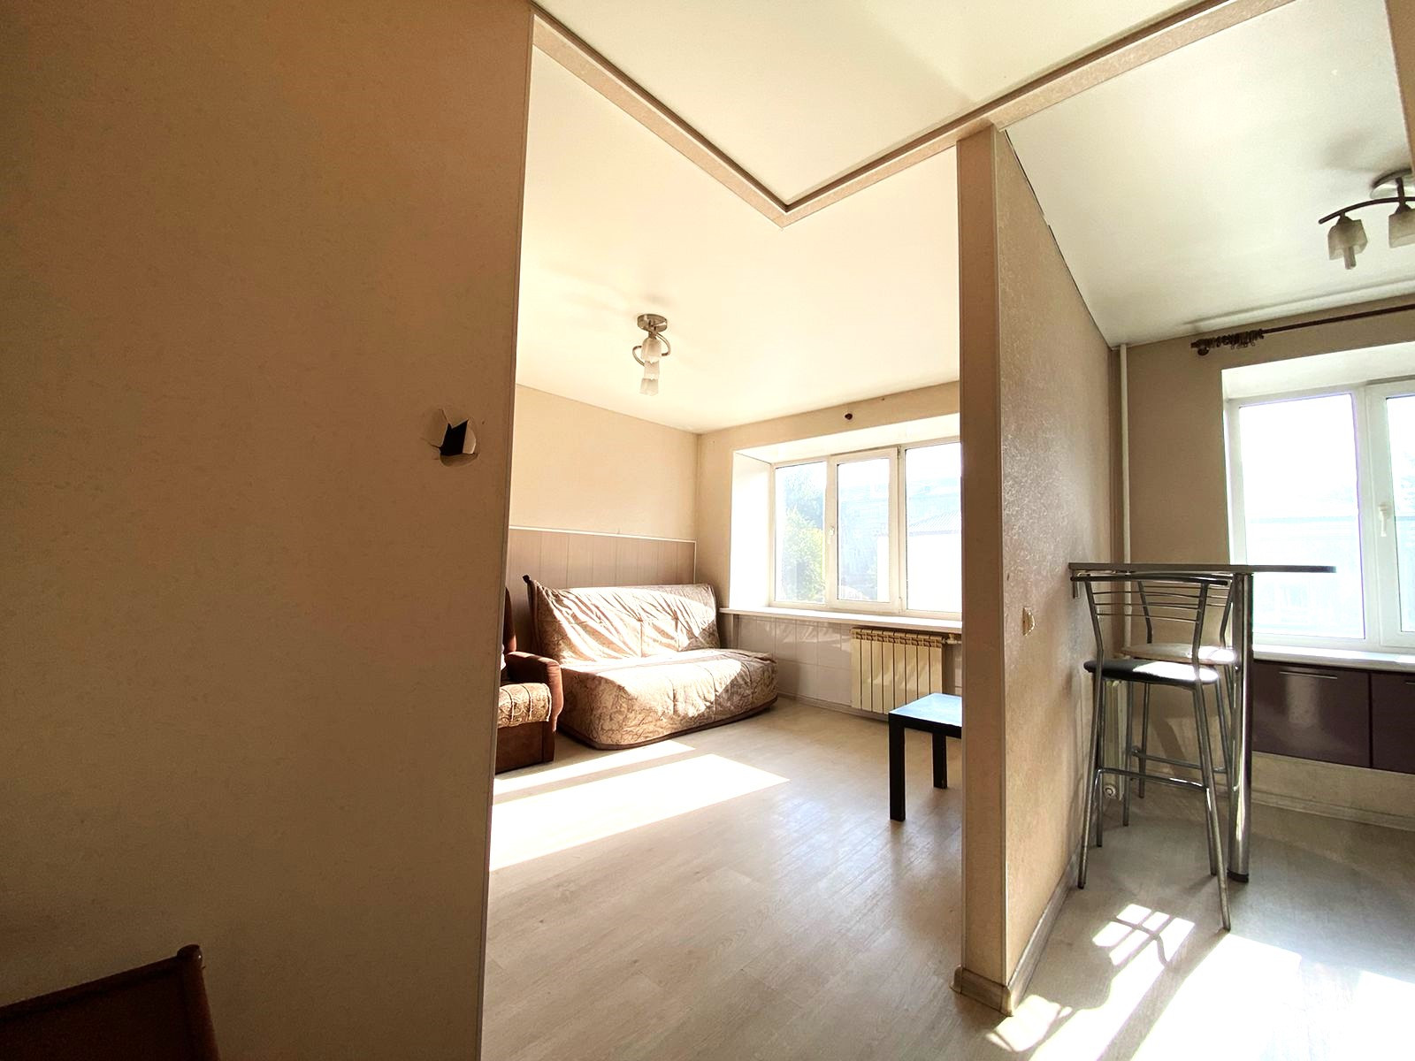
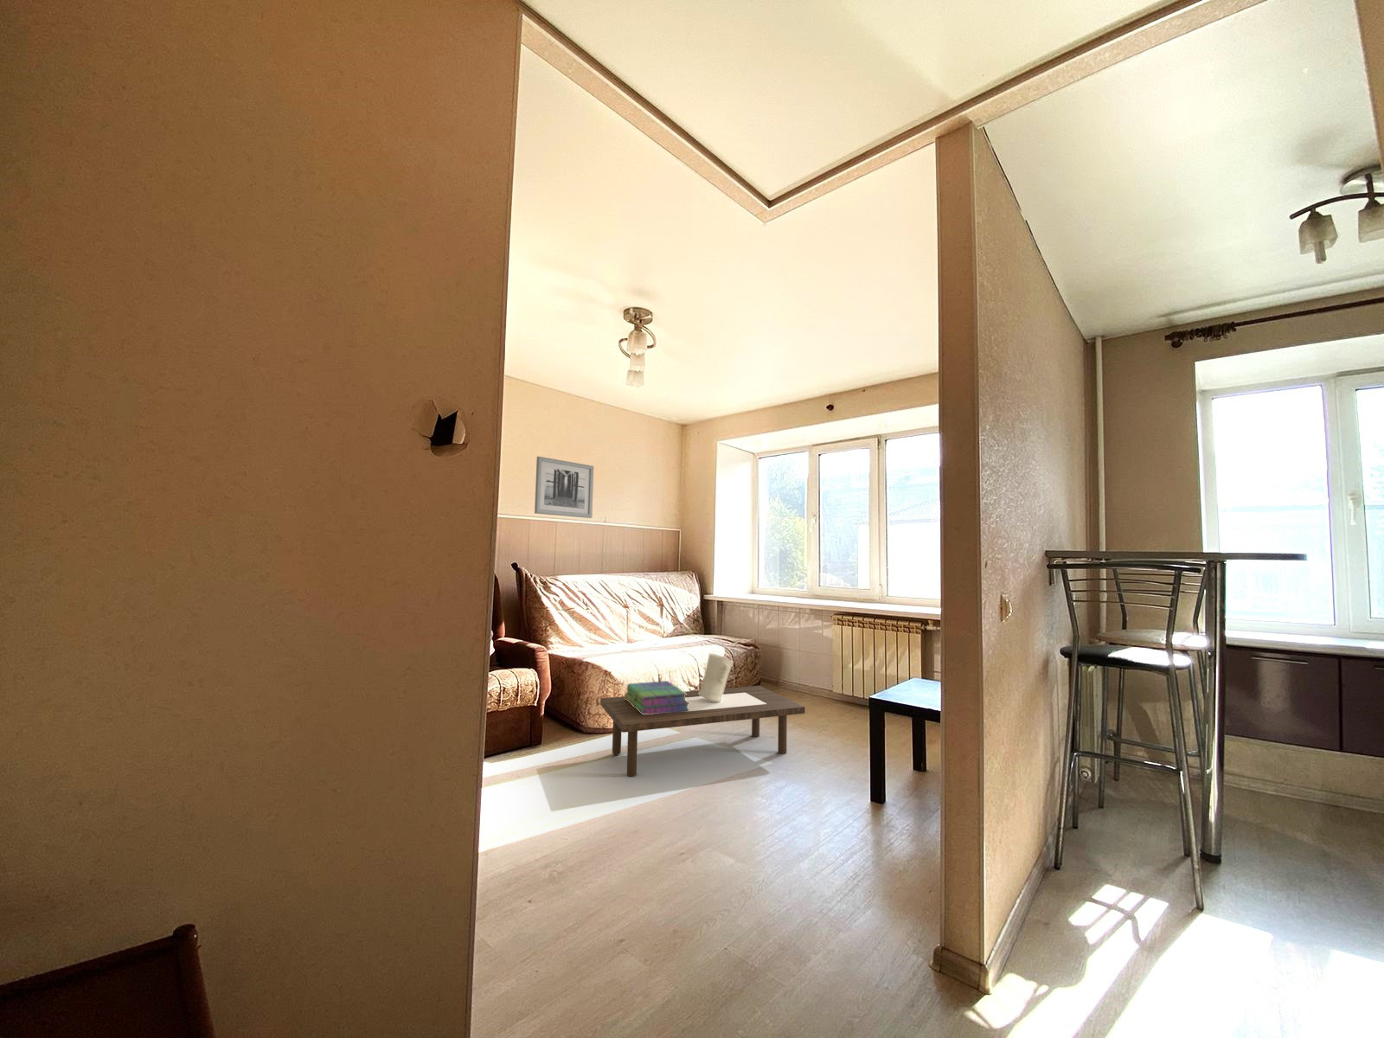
+ wall art (564, 487)
+ coffee table (699, 724)
+ stack of books (656, 696)
+ decorative vase (716, 676)
